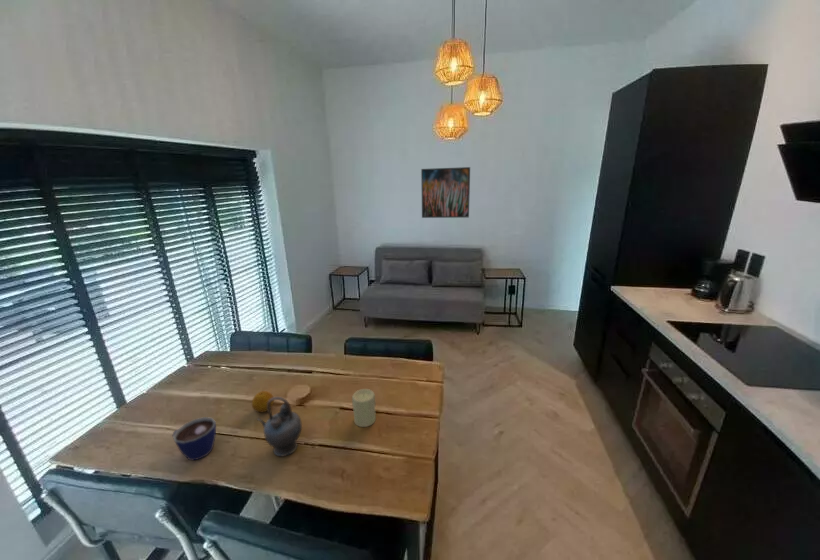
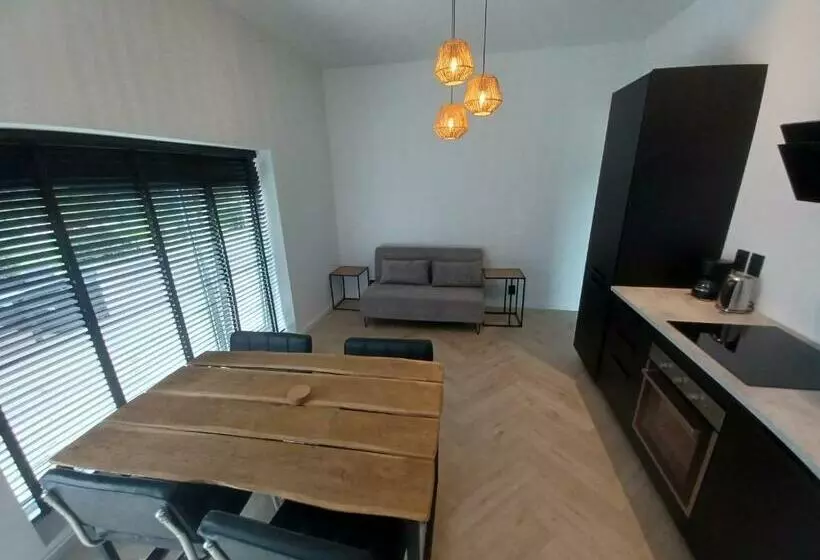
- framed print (445, 193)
- candle (364, 406)
- fruit (263, 401)
- teapot (278, 422)
- cup (192, 439)
